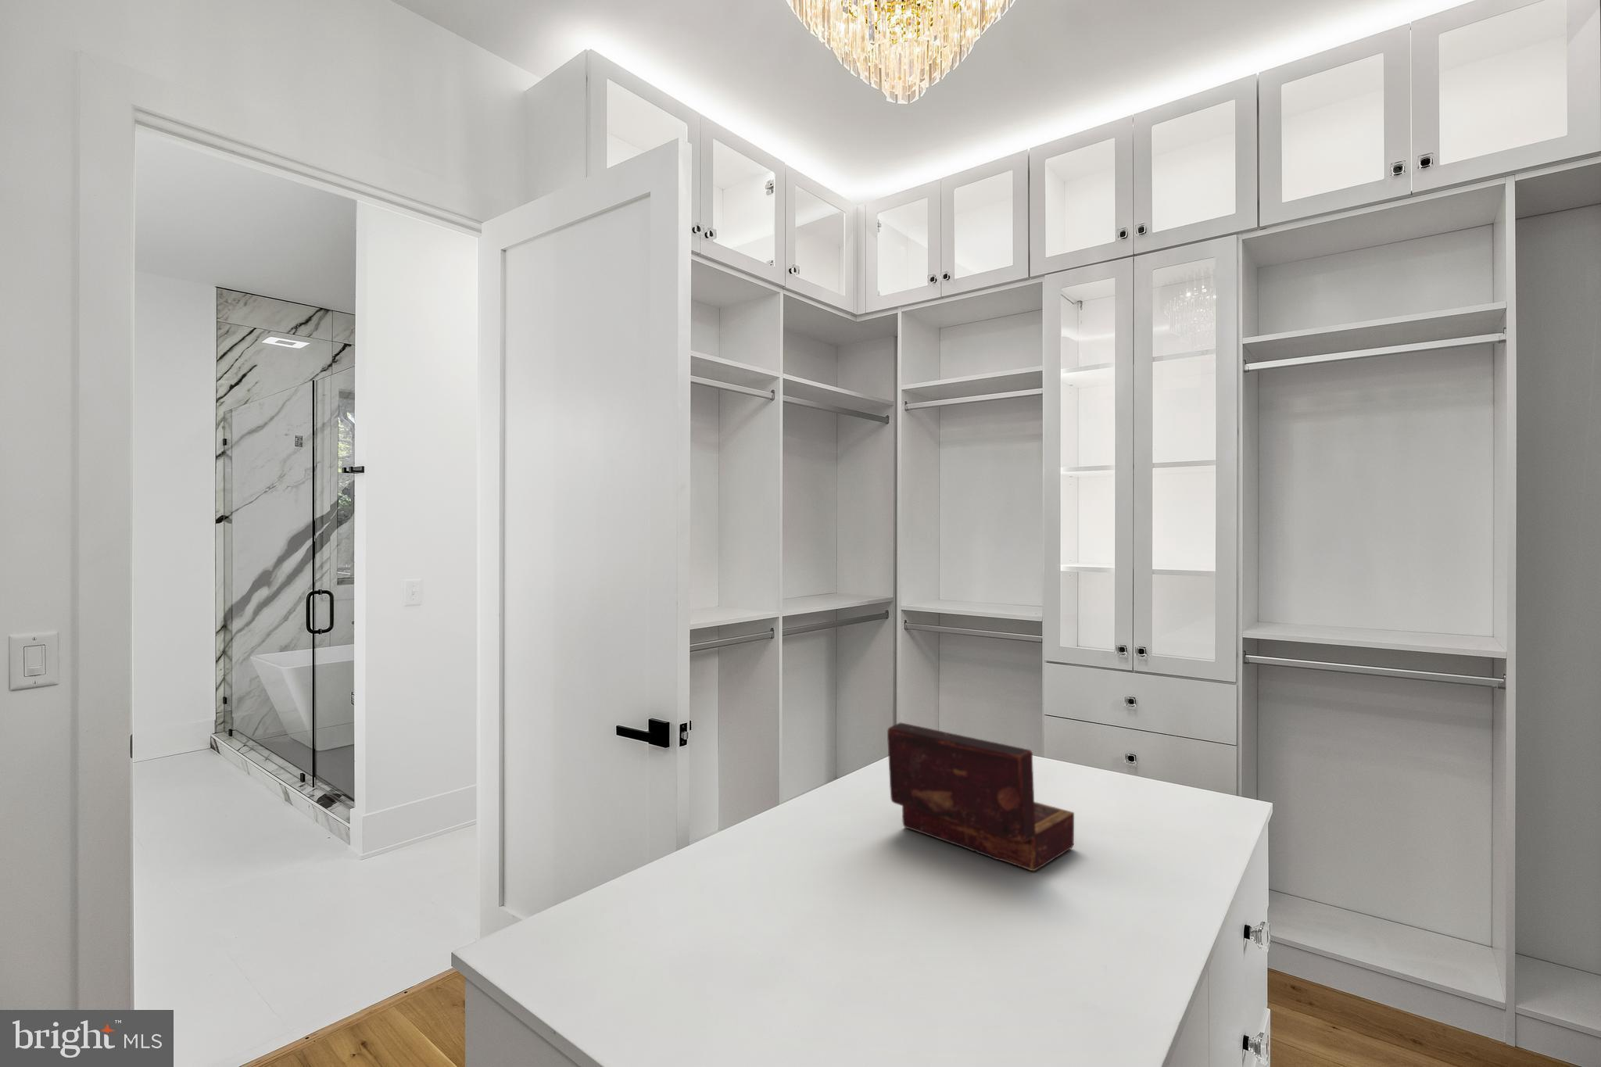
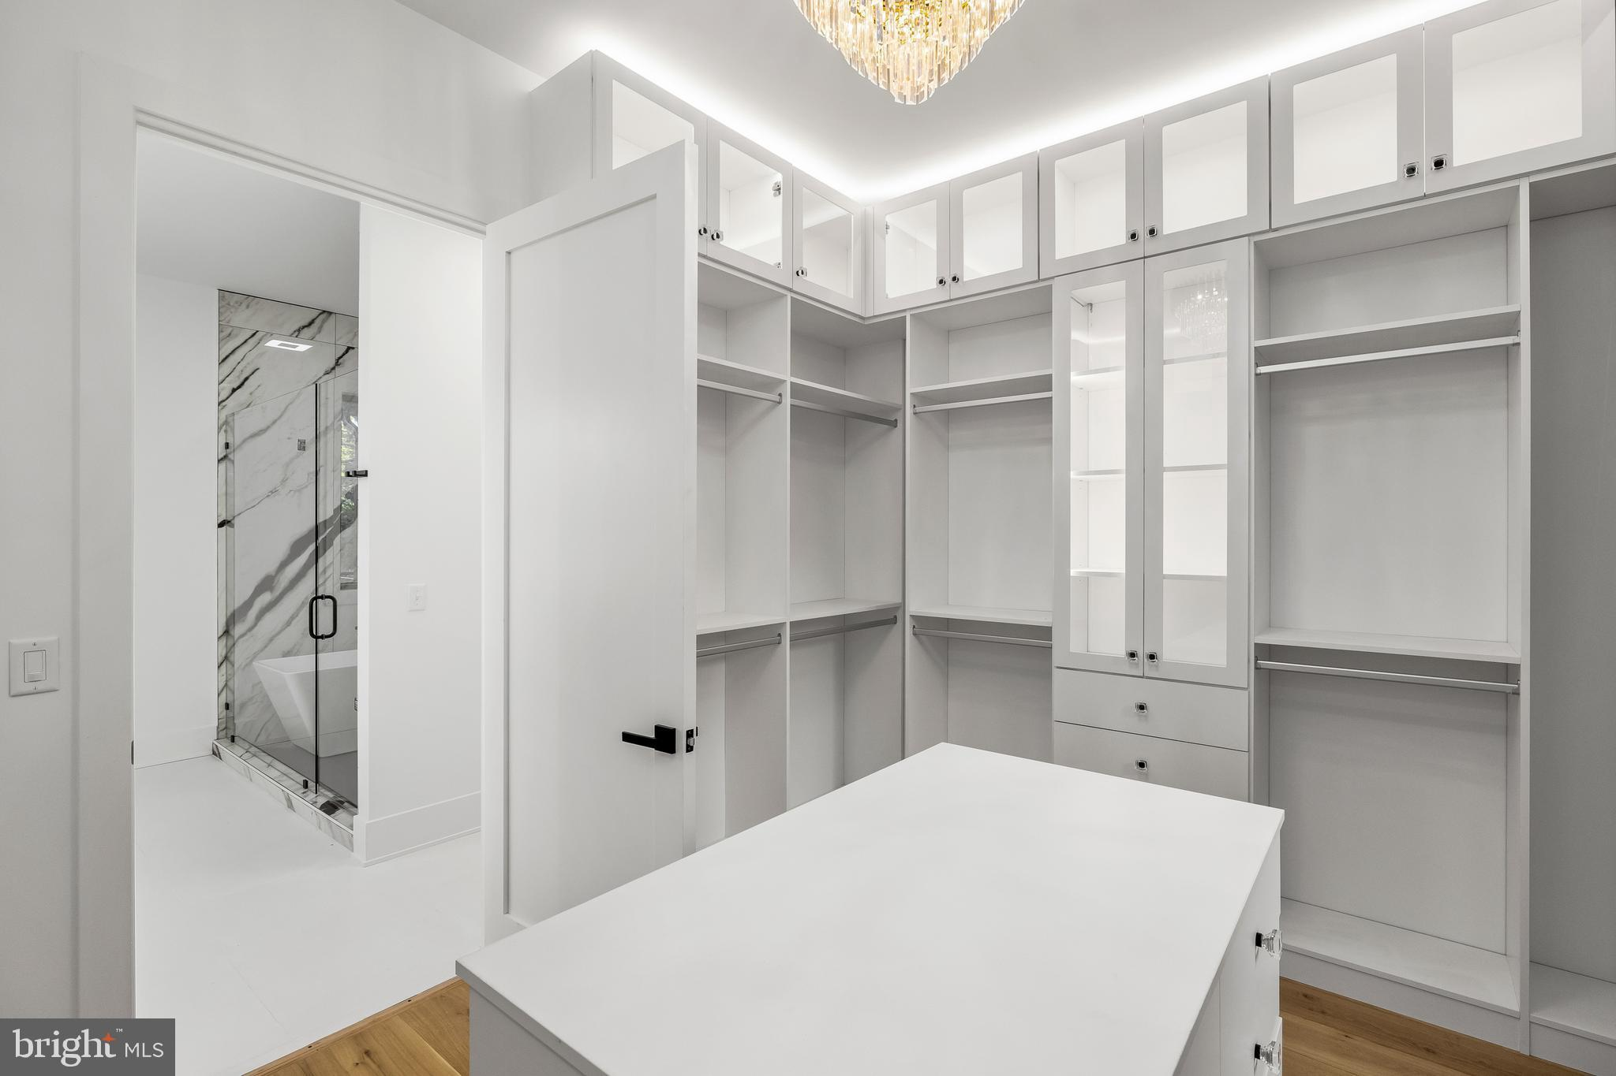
- wooden box (978, 784)
